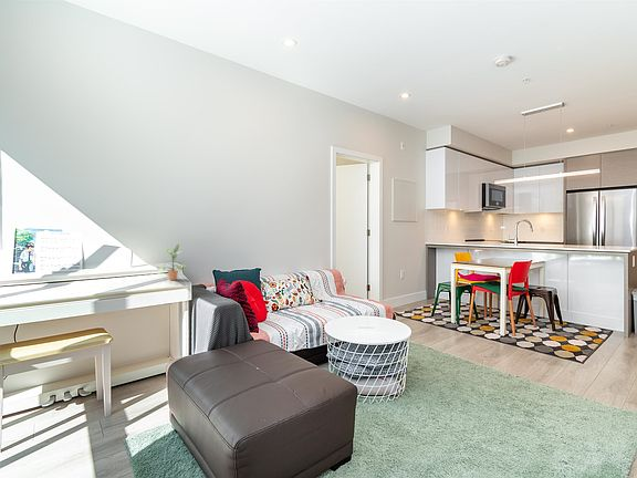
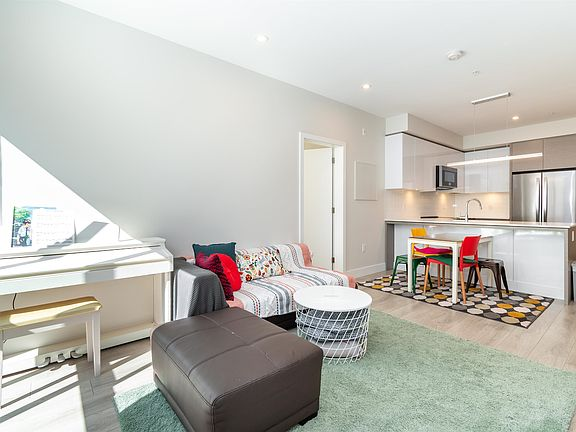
- potted plant (173, 261)
